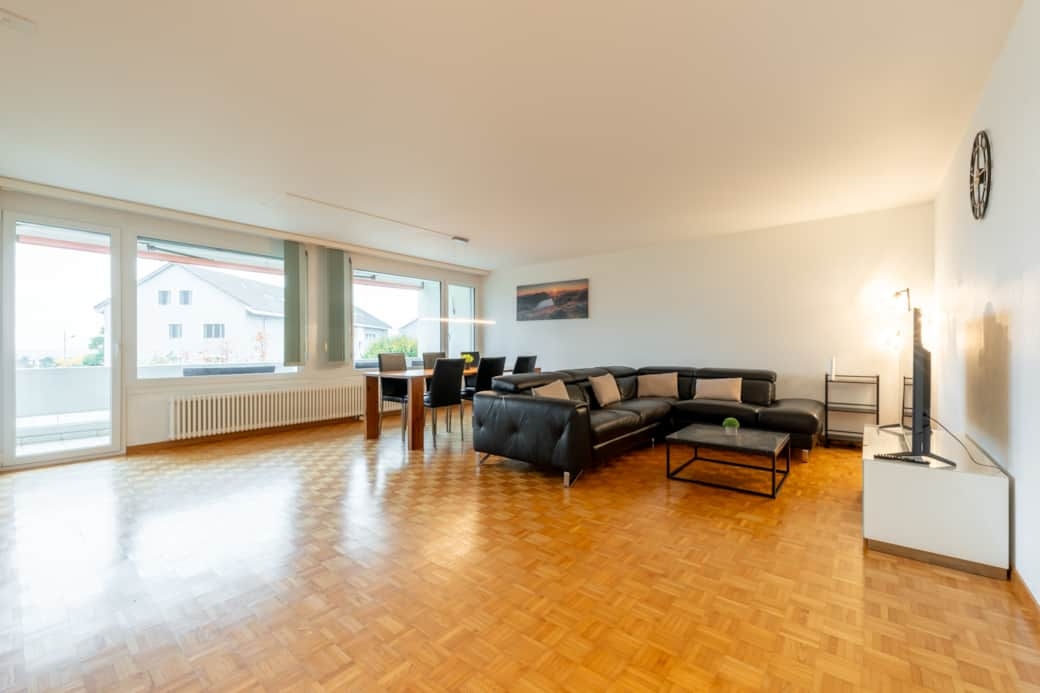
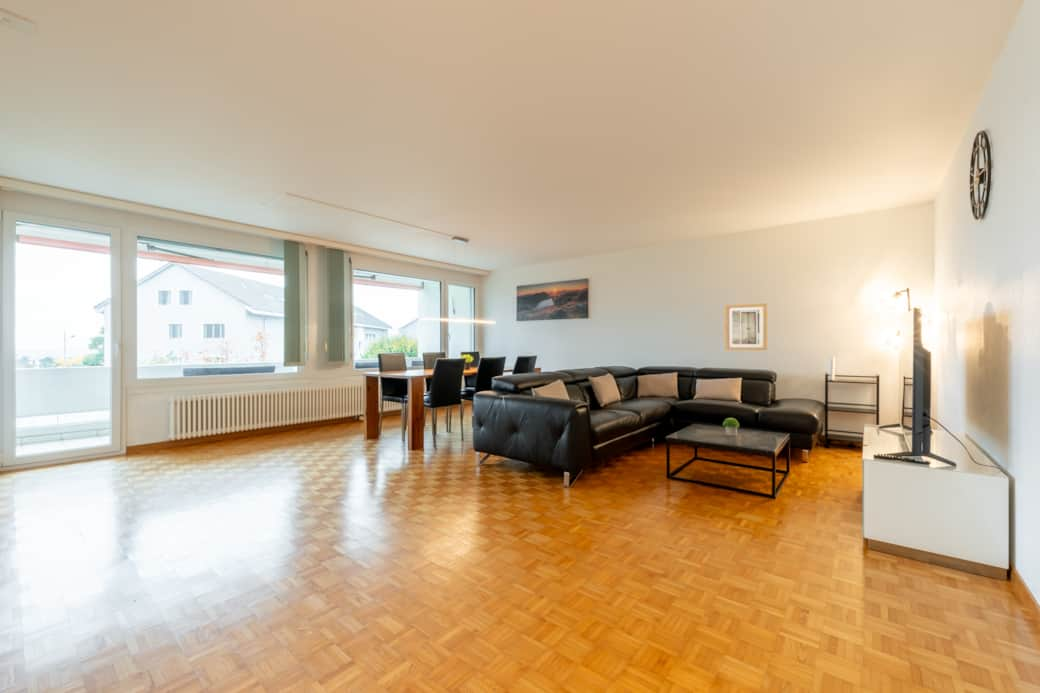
+ wall art (745, 327)
